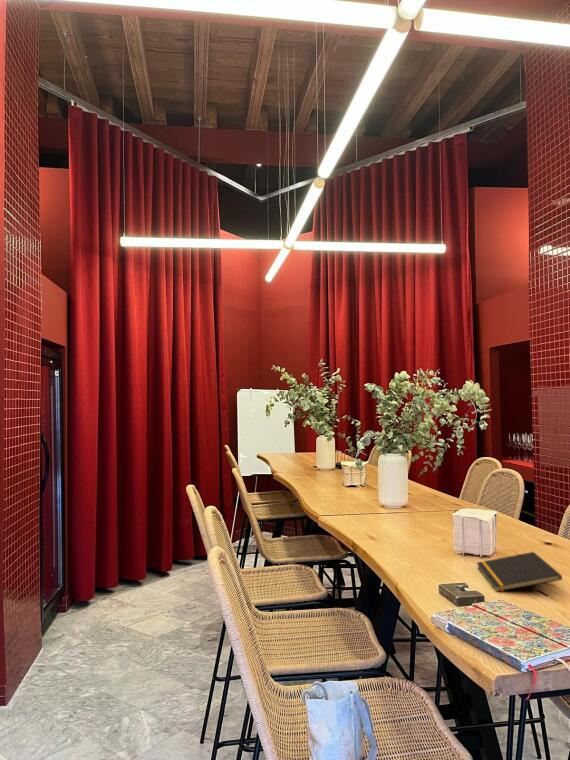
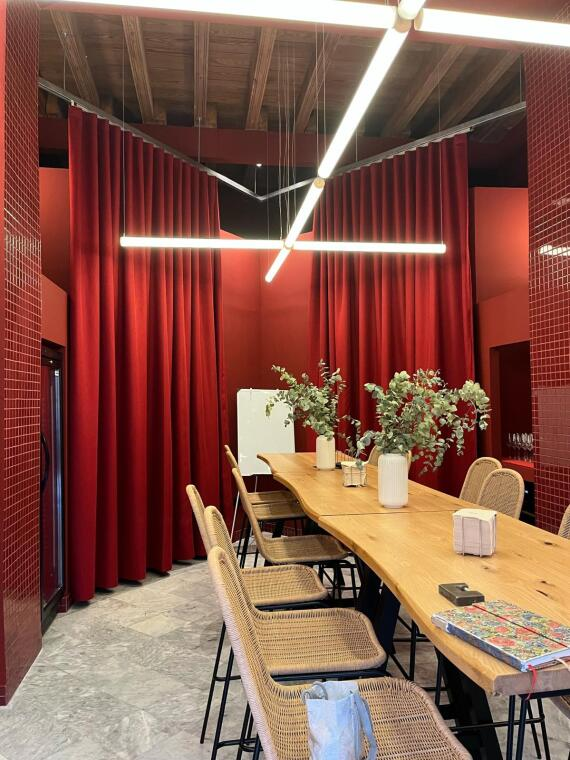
- notepad (516, 570)
